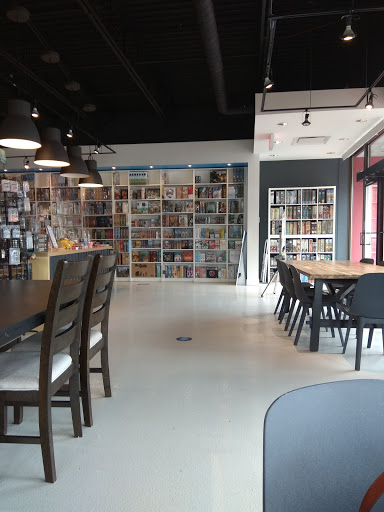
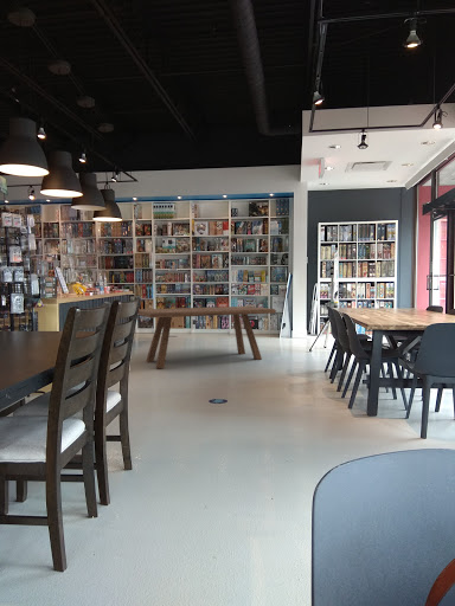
+ dining table (204, 315)
